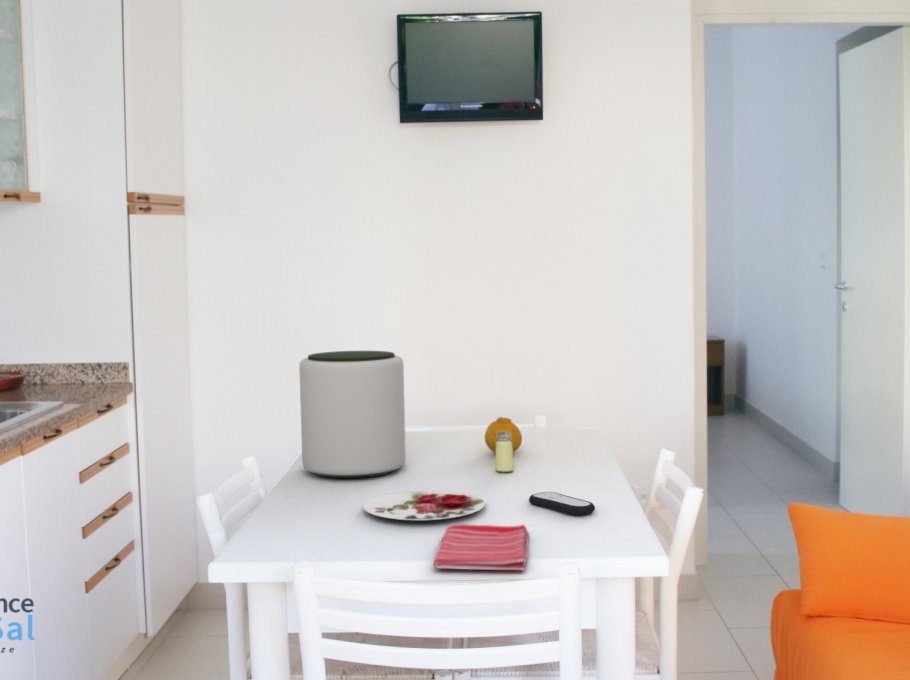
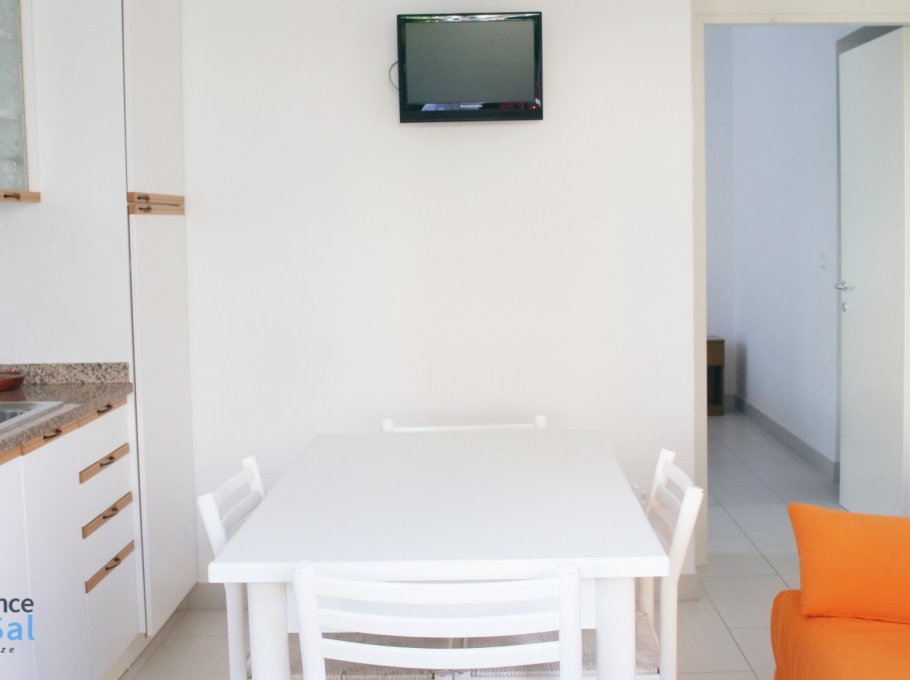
- saltshaker (504, 451)
- remote control (562, 502)
- fruit (503, 431)
- plant pot (352, 412)
- plate (424, 503)
- dish towel (483, 545)
